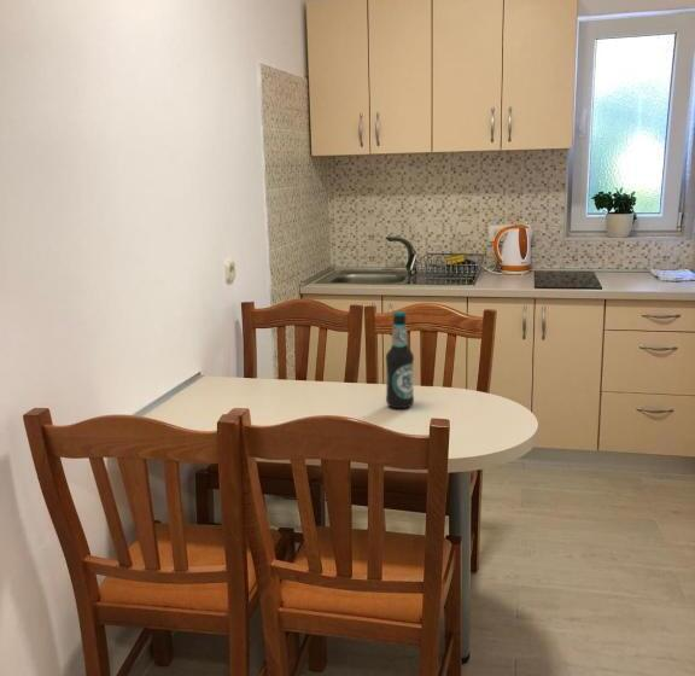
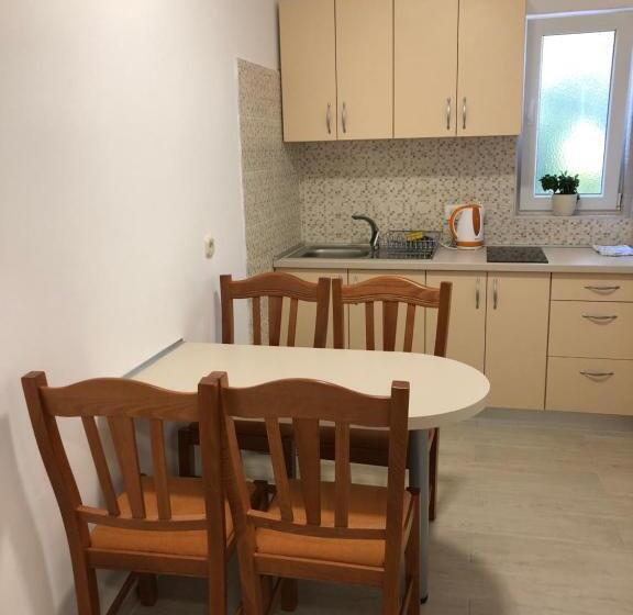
- bottle (399, 359)
